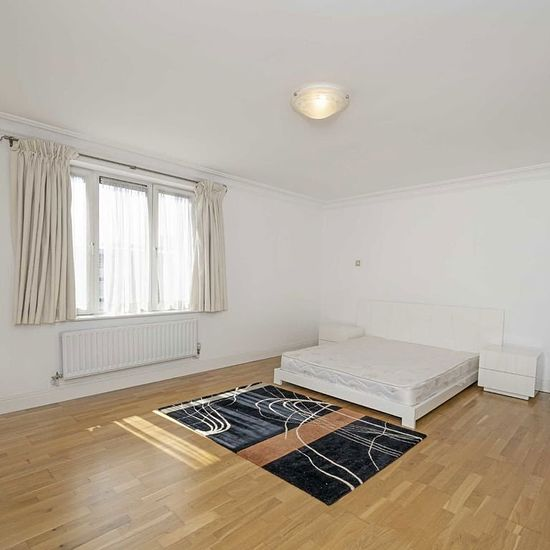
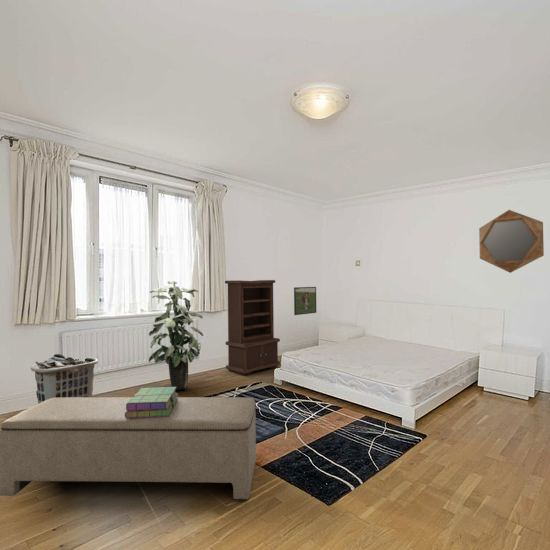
+ indoor plant (174, 334)
+ bench (138, 441)
+ clothes hamper (66, 381)
+ stack of books (153, 400)
+ home mirror (508, 241)
+ cabinet (253, 324)
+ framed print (305, 300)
